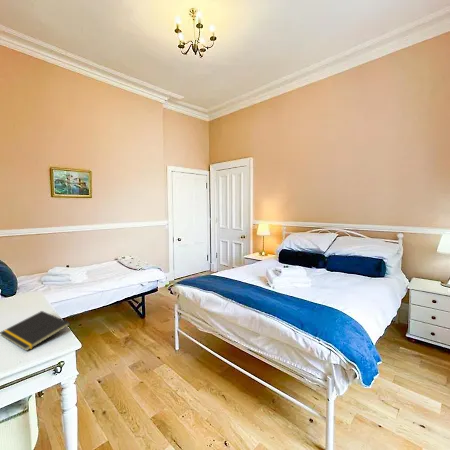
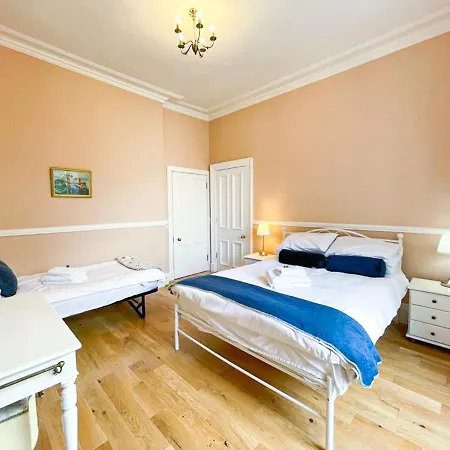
- notepad (35, 328)
